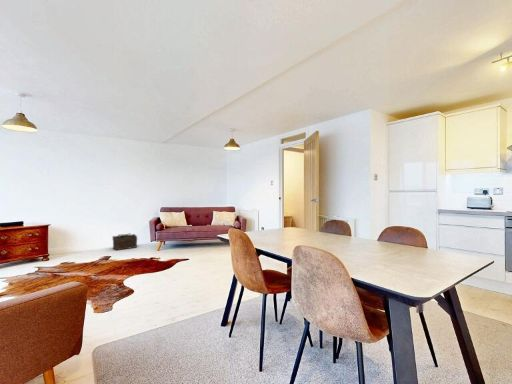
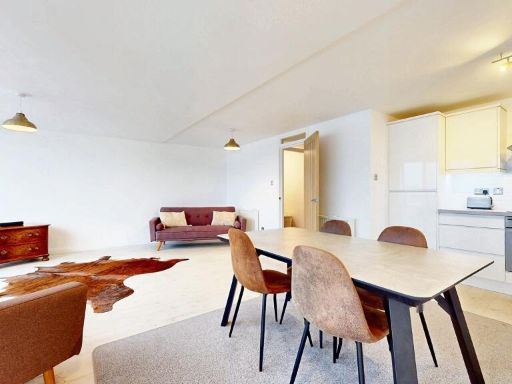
- basket (124, 240)
